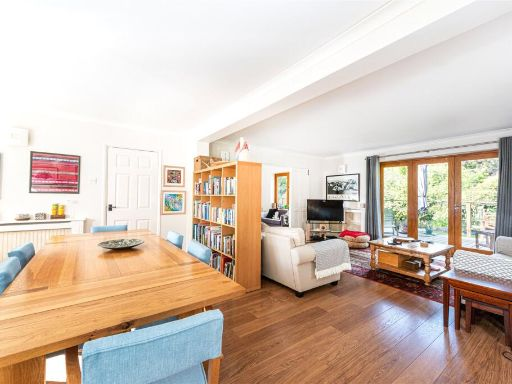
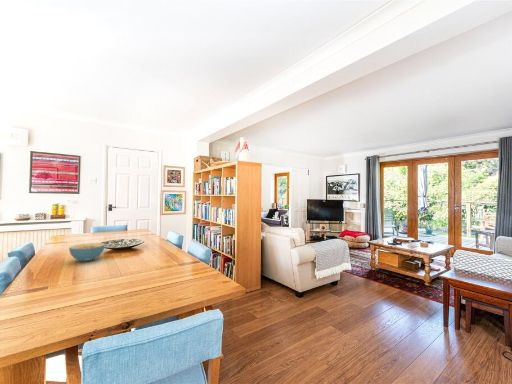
+ cereal bowl (87, 252)
